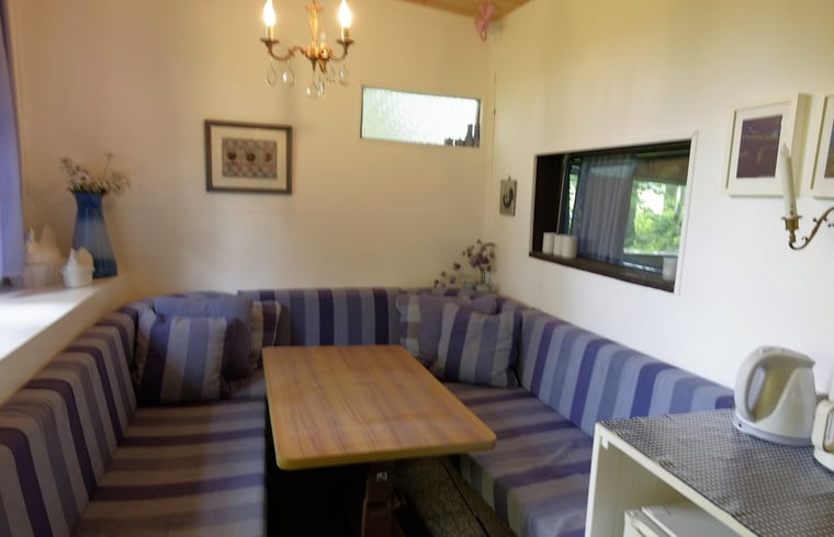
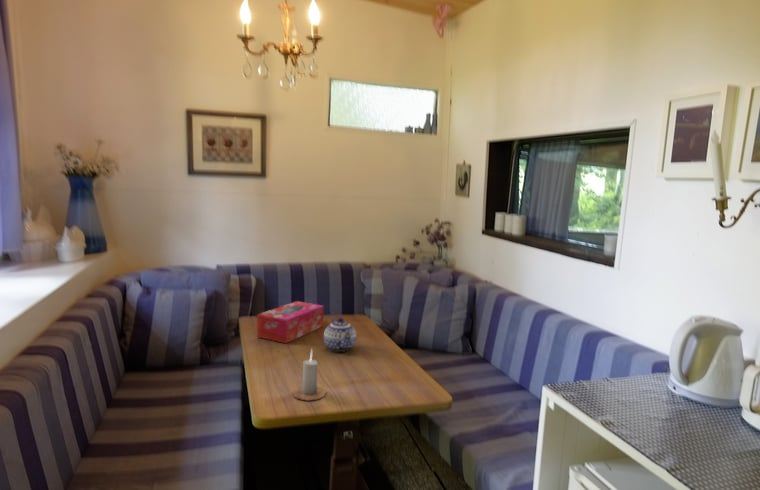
+ candle (310, 371)
+ tissue box (291, 320)
+ teapot (340, 332)
